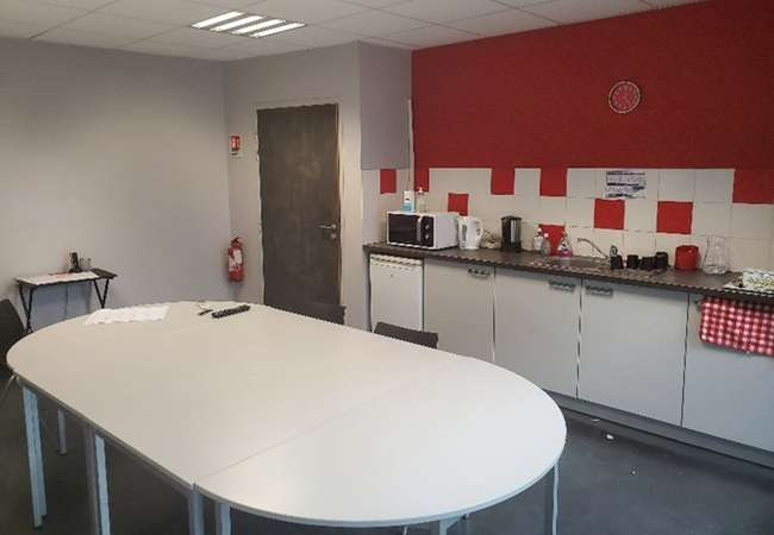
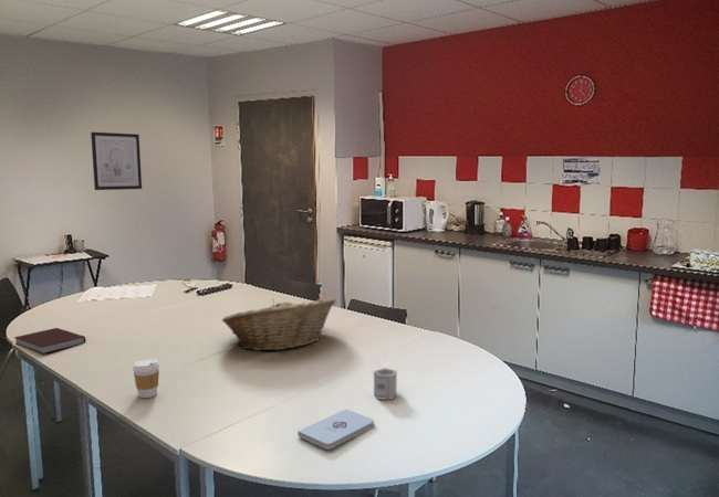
+ wall art (117, 161)
+ fruit basket (281, 318)
+ cup (386, 382)
+ notepad (337, 427)
+ notebook (50, 340)
+ coffee cup (146, 378)
